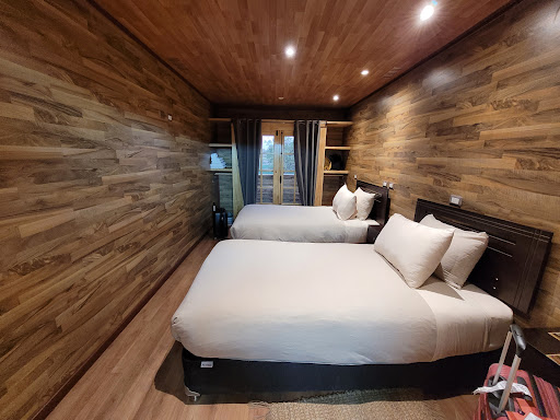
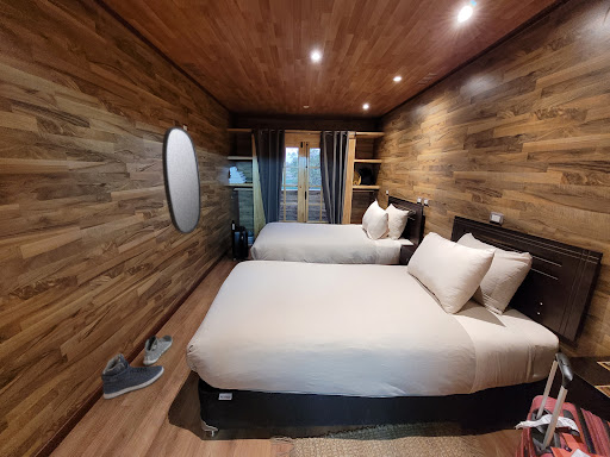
+ sneaker (158, 342)
+ sneaker (132, 368)
+ home mirror (185, 182)
